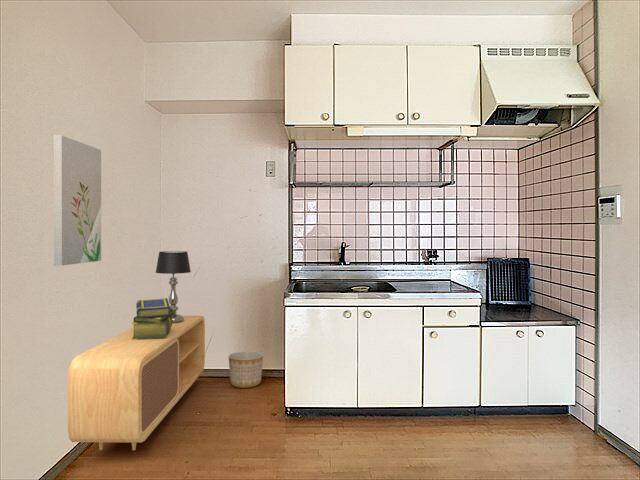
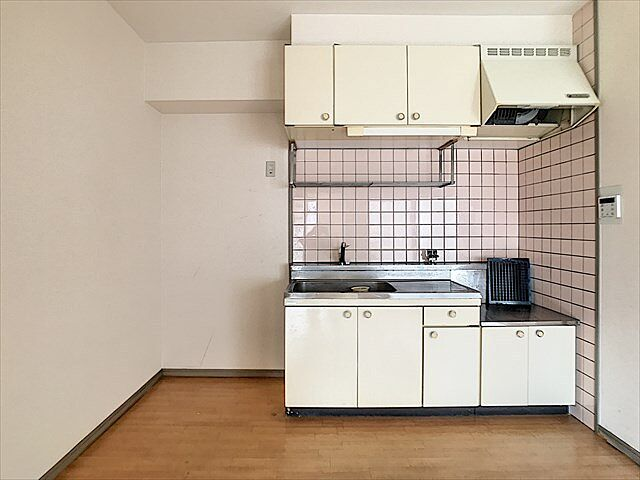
- planter (245, 369)
- stack of books (153, 317)
- wall art (79, 203)
- tv stand (151, 372)
- table lamp (173, 286)
